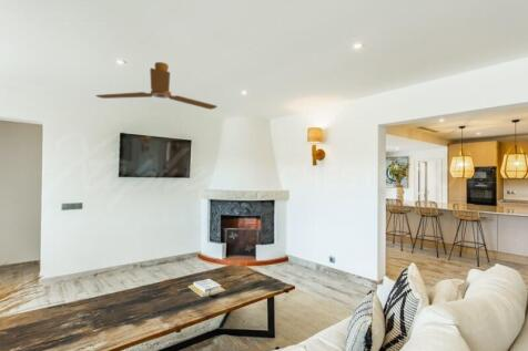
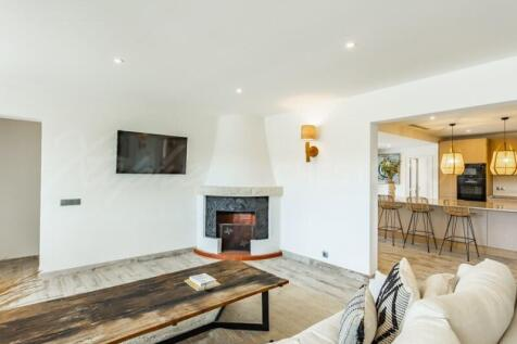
- ceiling fan (161, 75)
